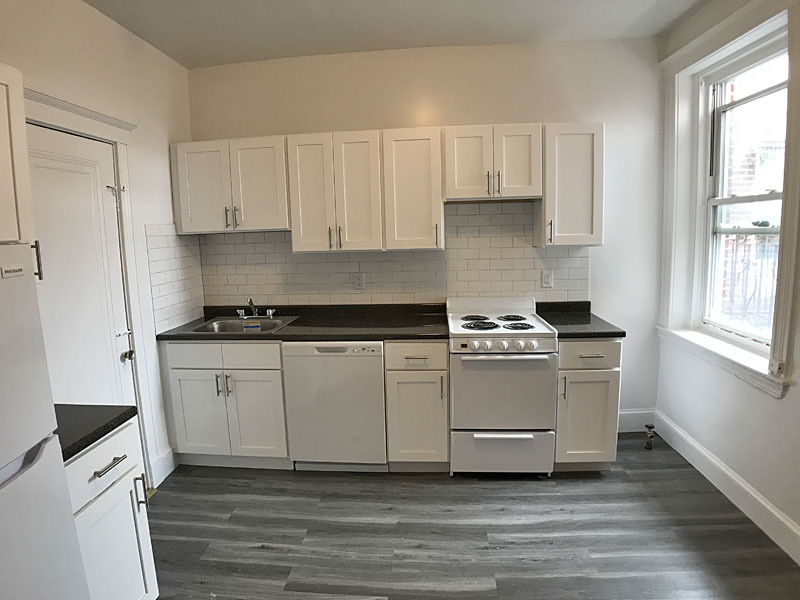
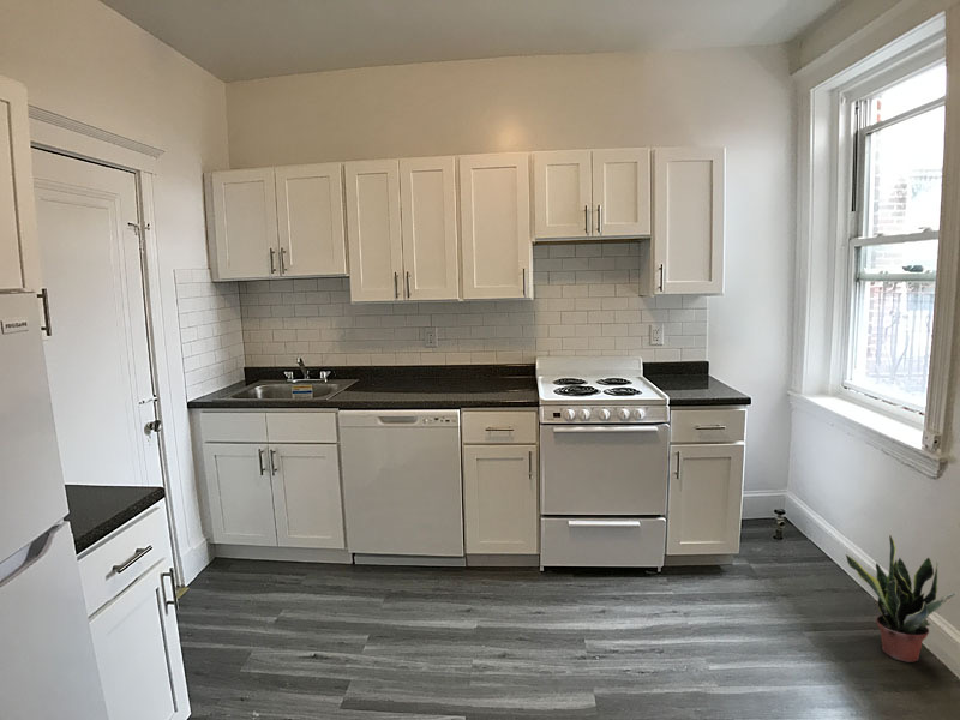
+ potted plant (896, 600)
